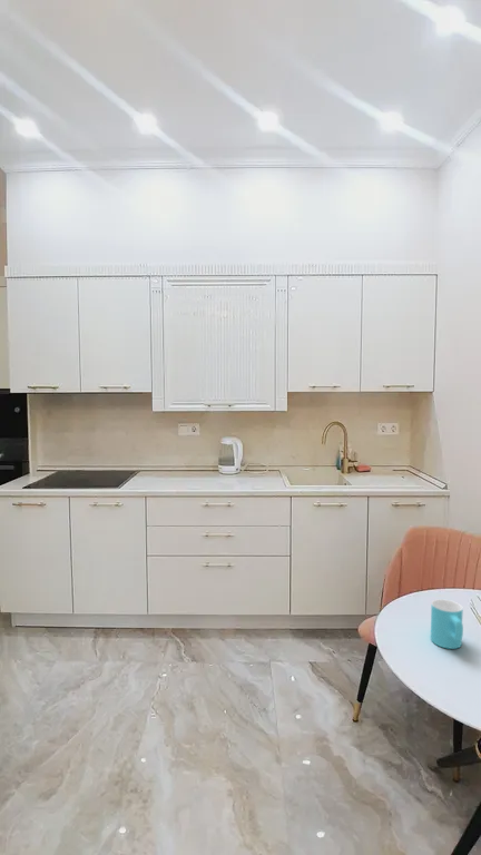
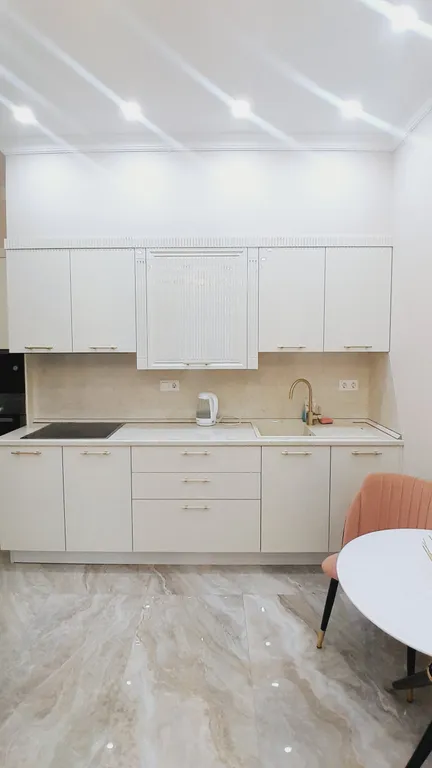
- cup (446, 626)
